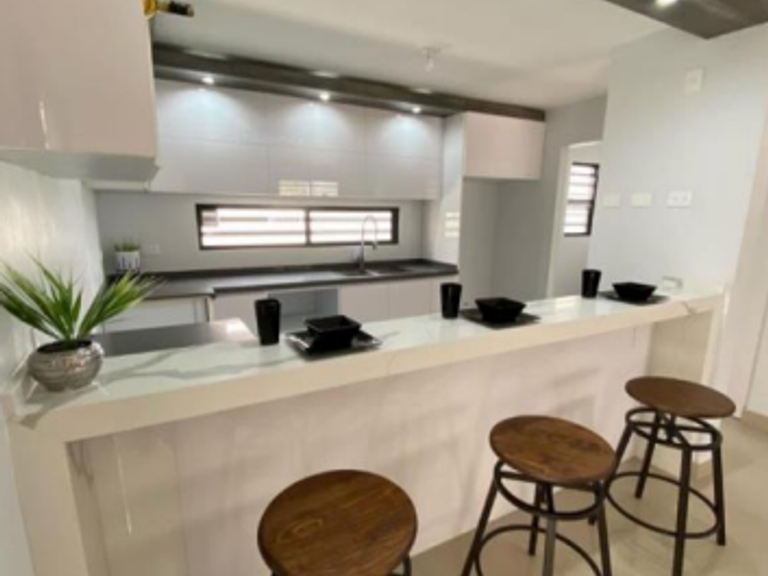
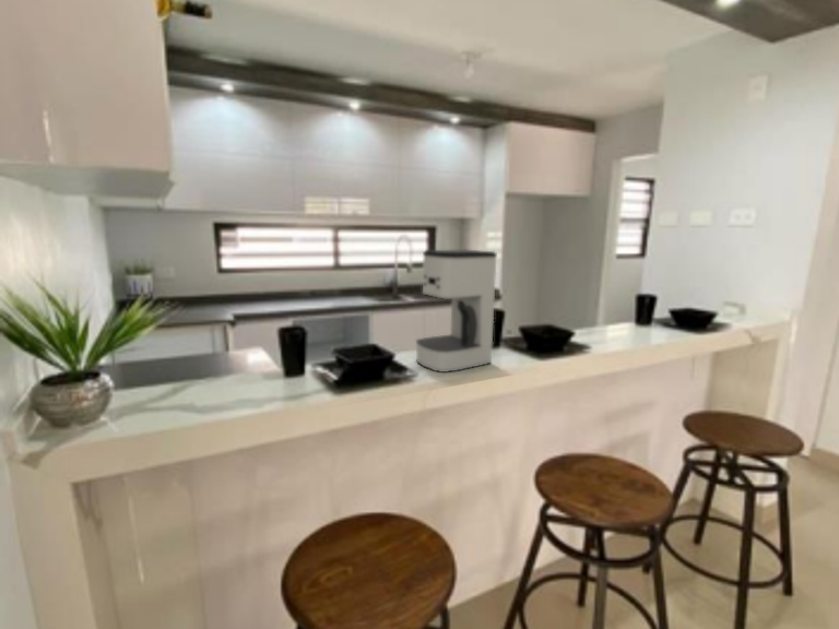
+ coffee maker (456, 308)
